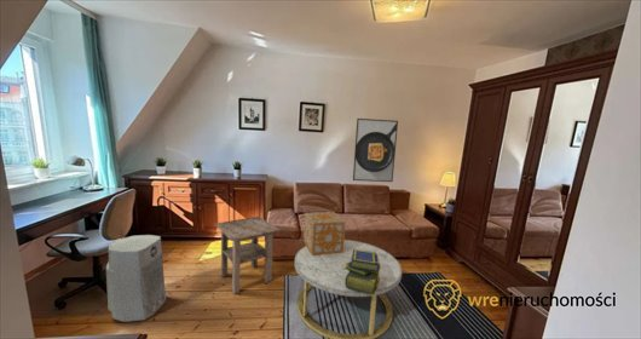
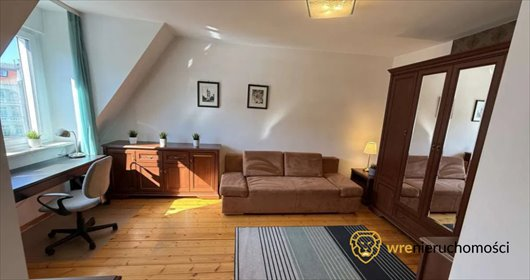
- coffee table (343, 282)
- decorative box (323, 231)
- side table (246, 252)
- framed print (375, 150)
- air purifier (135, 275)
- stack of books (363, 268)
